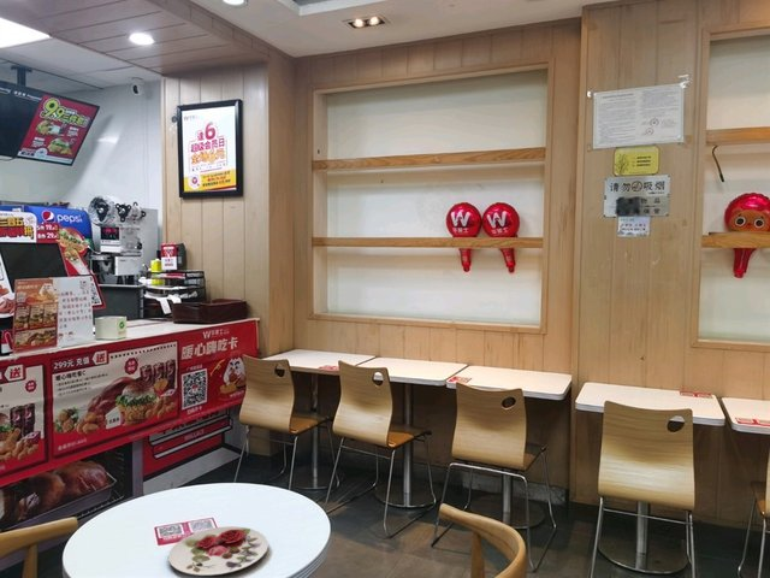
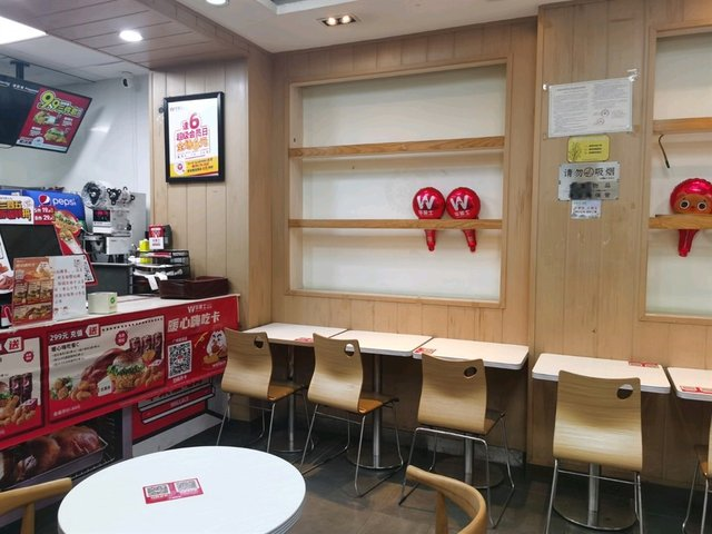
- plate (219, 548)
